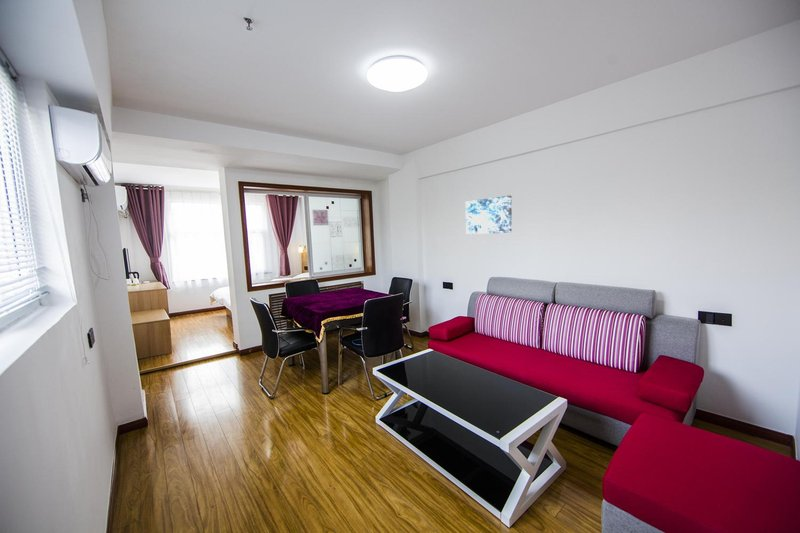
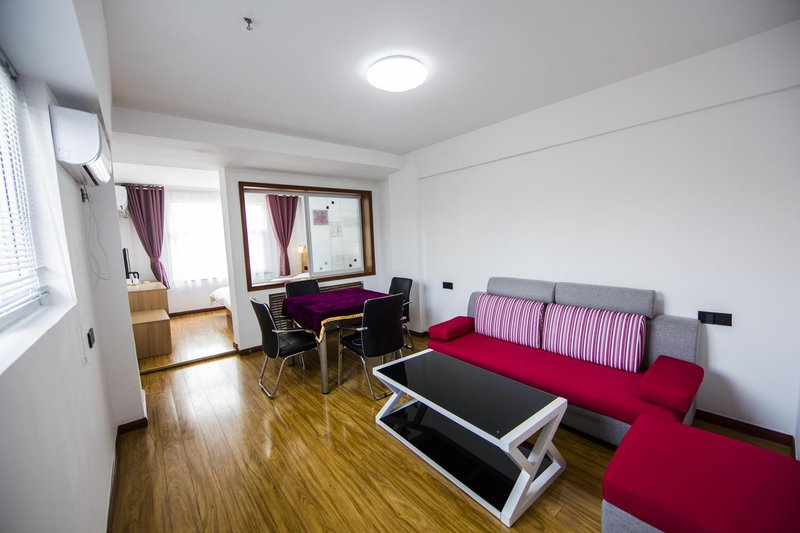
- wall art (487, 216)
